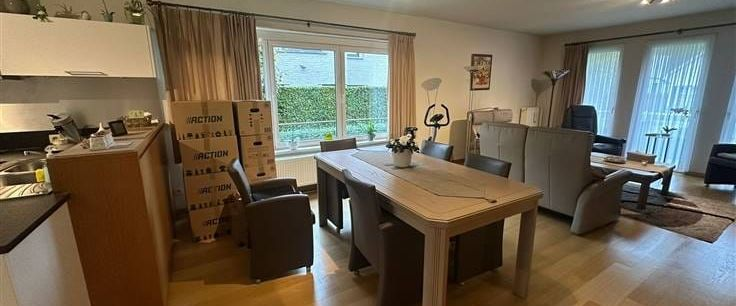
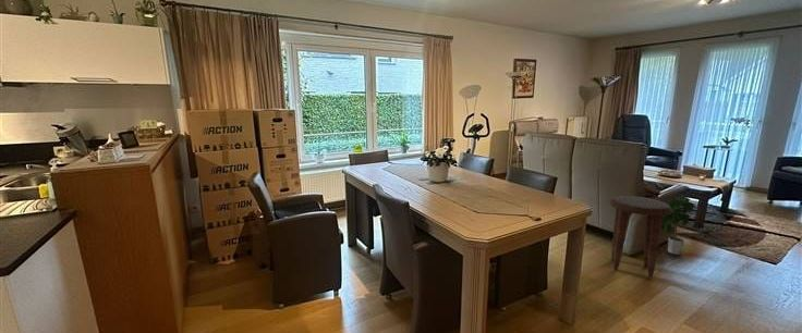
+ potted plant (676, 224)
+ side table (645, 235)
